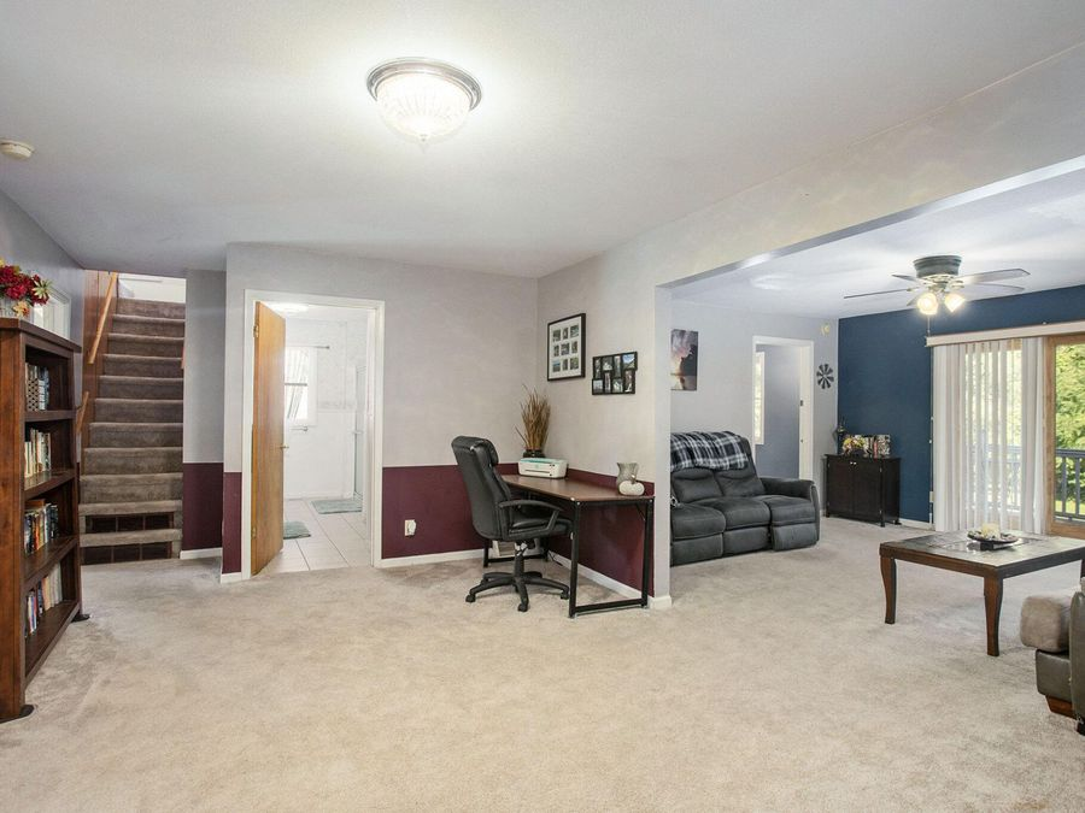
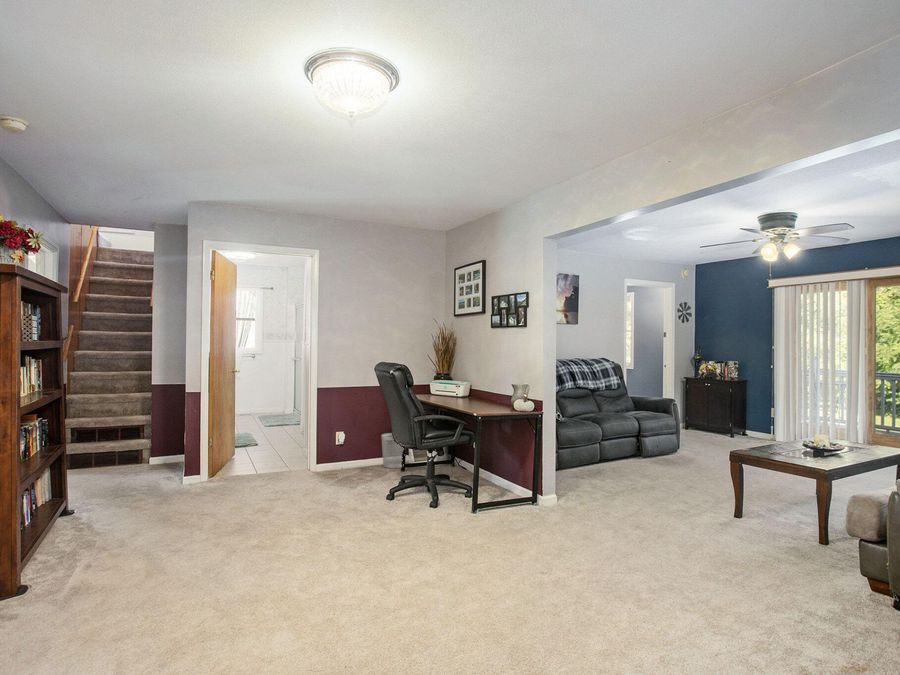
+ wastebasket (393, 450)
